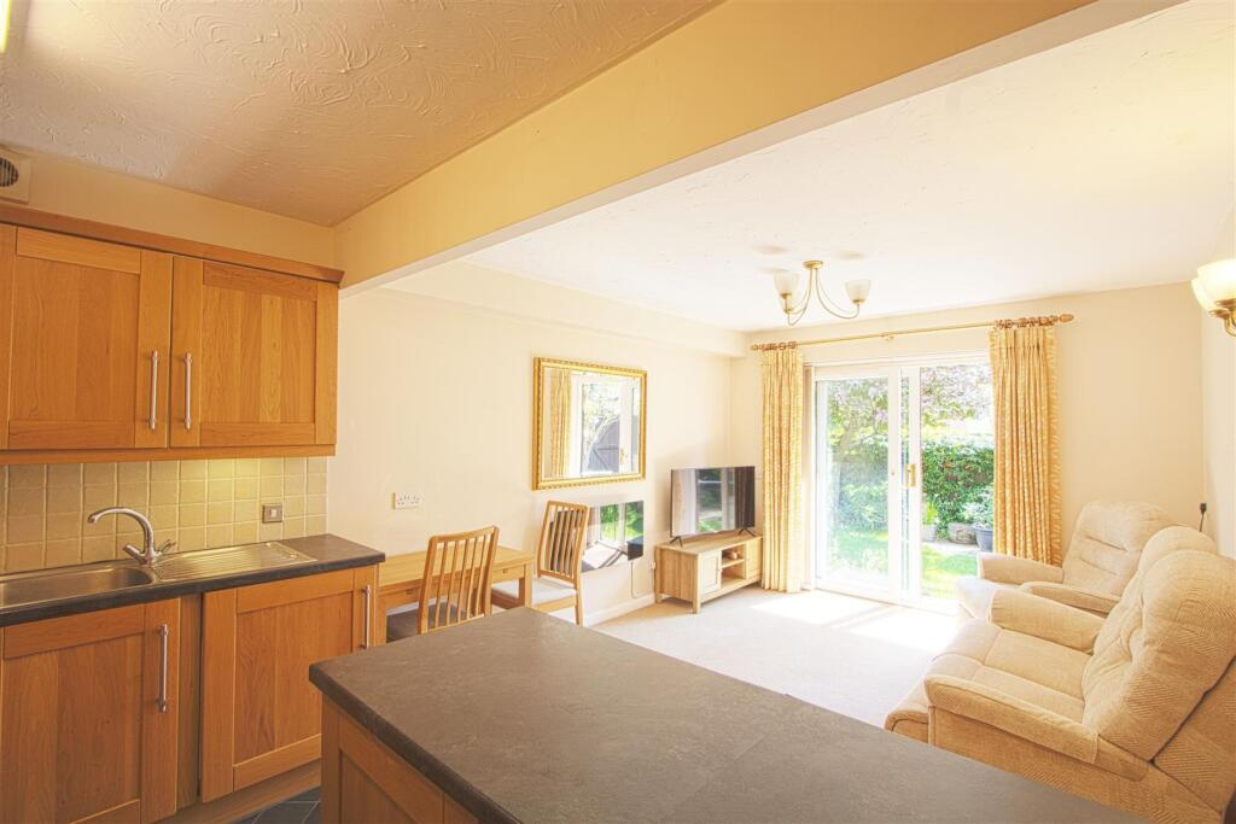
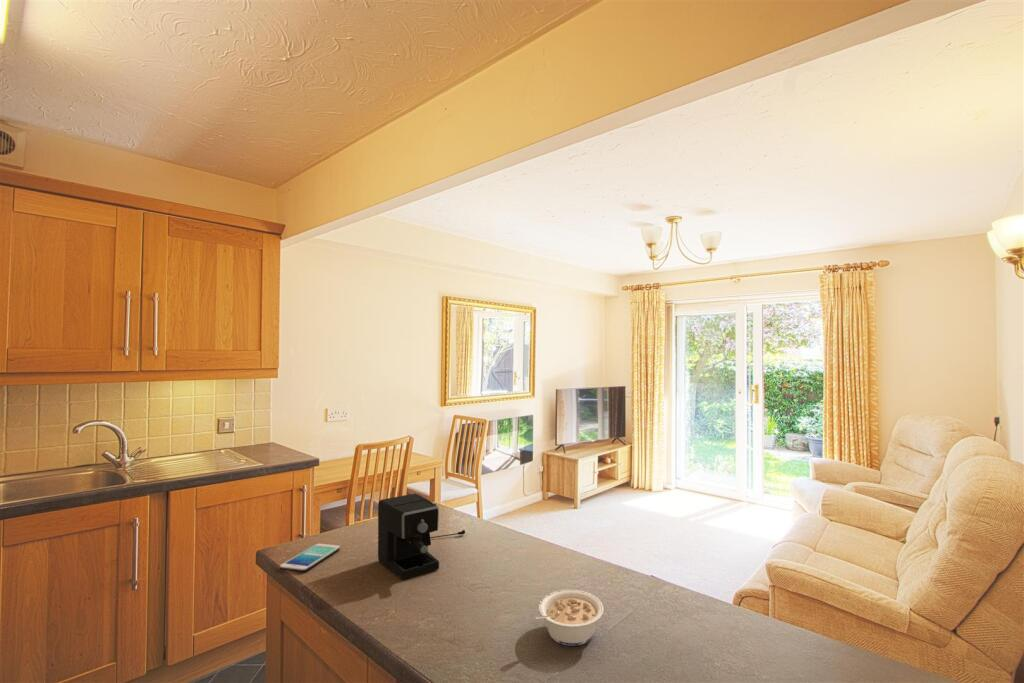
+ coffee maker (436, 525)
+ smartphone (311, 556)
+ legume (570, 618)
